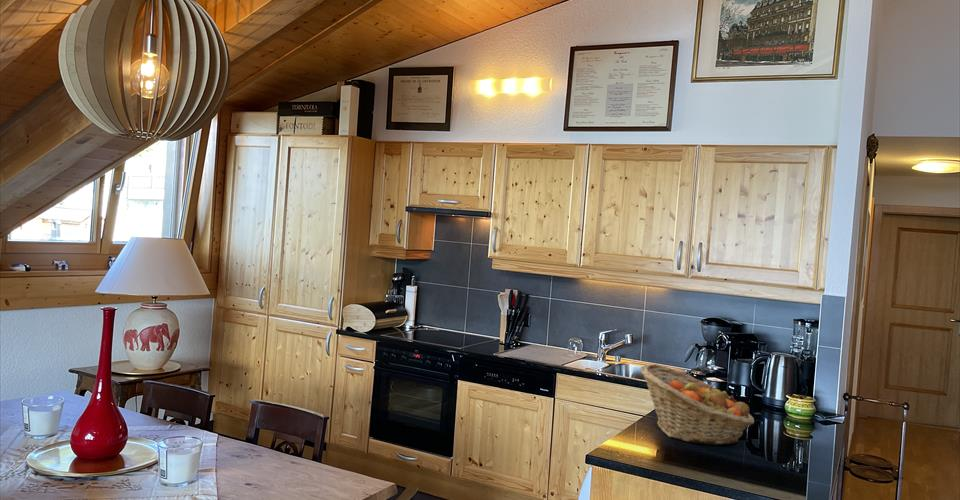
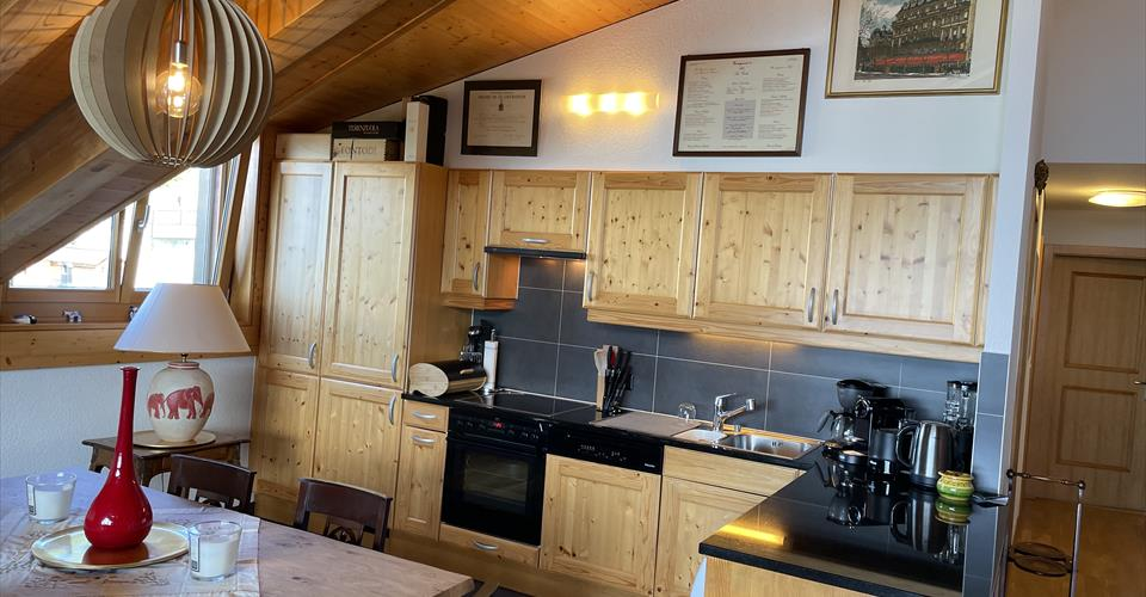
- fruit basket (694, 402)
